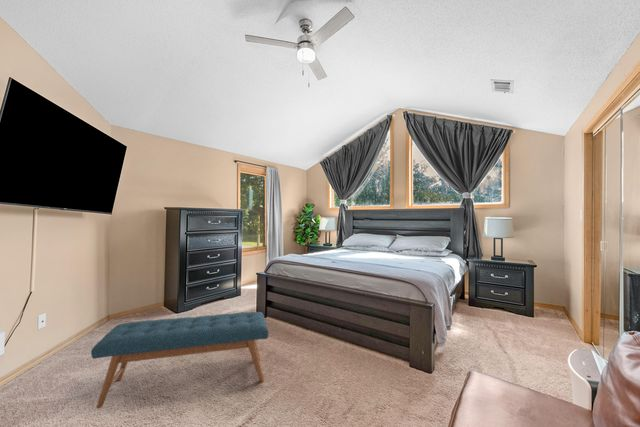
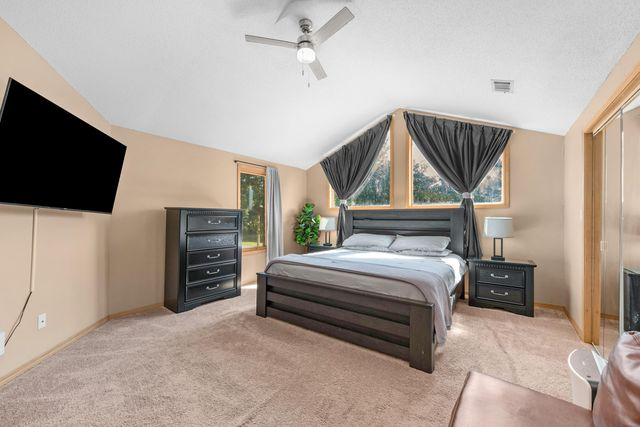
- bench (190, 351)
